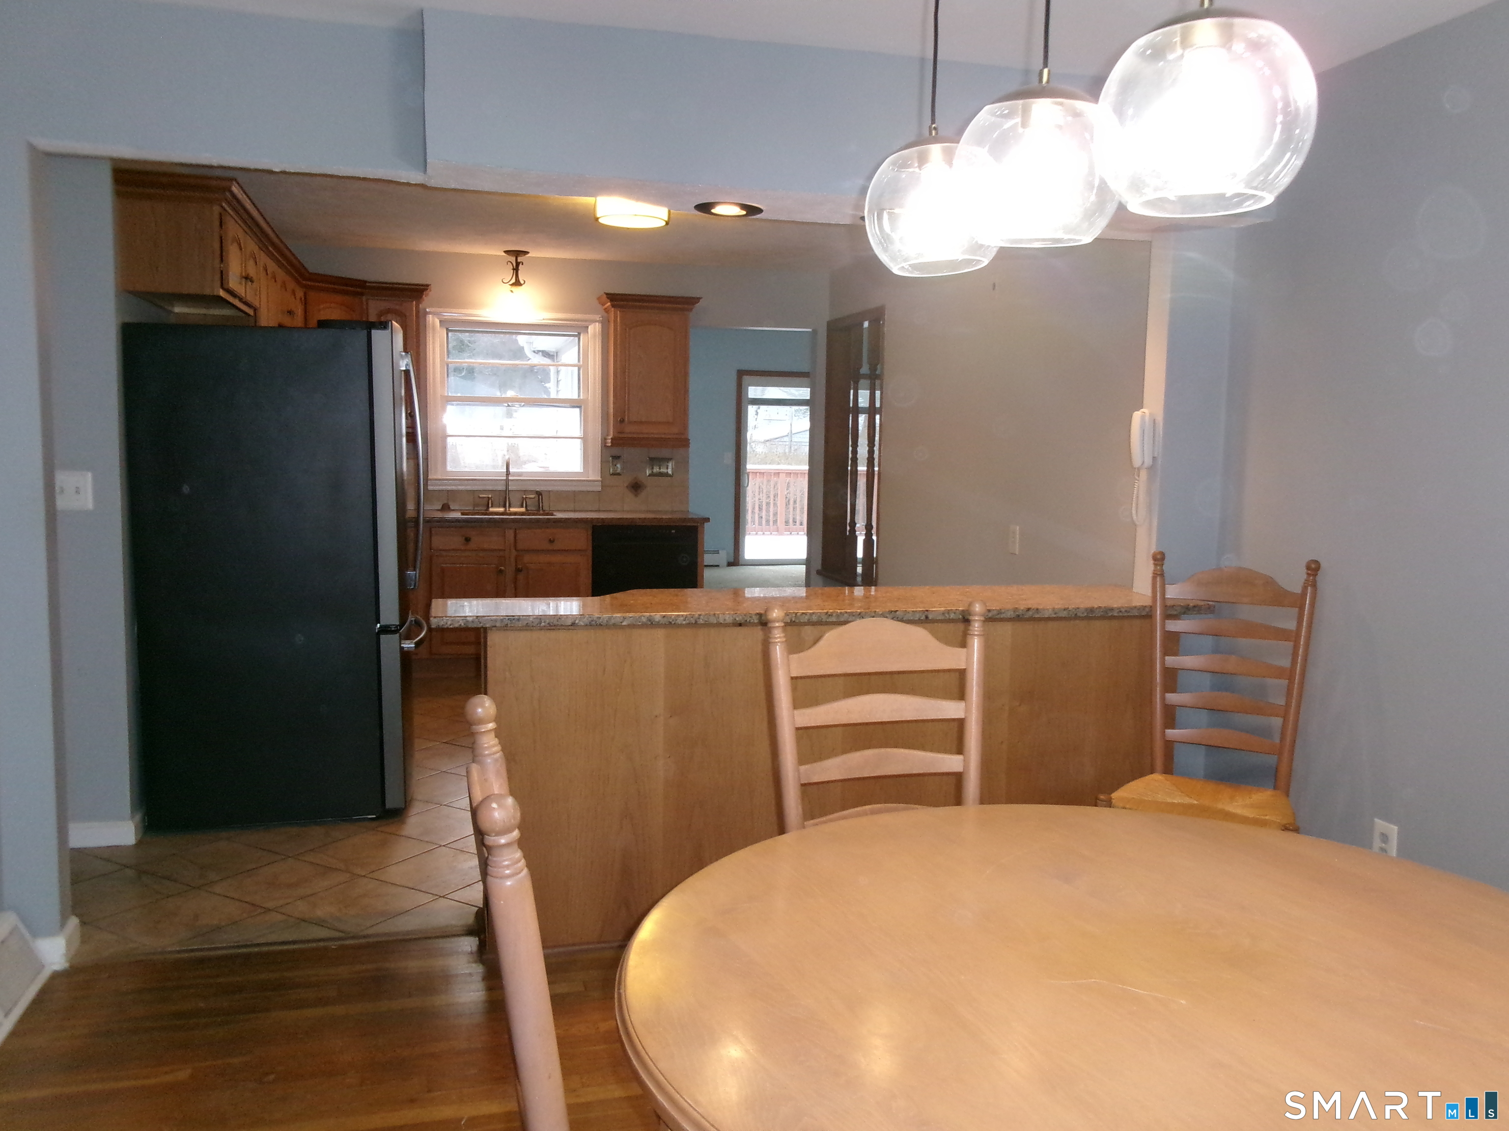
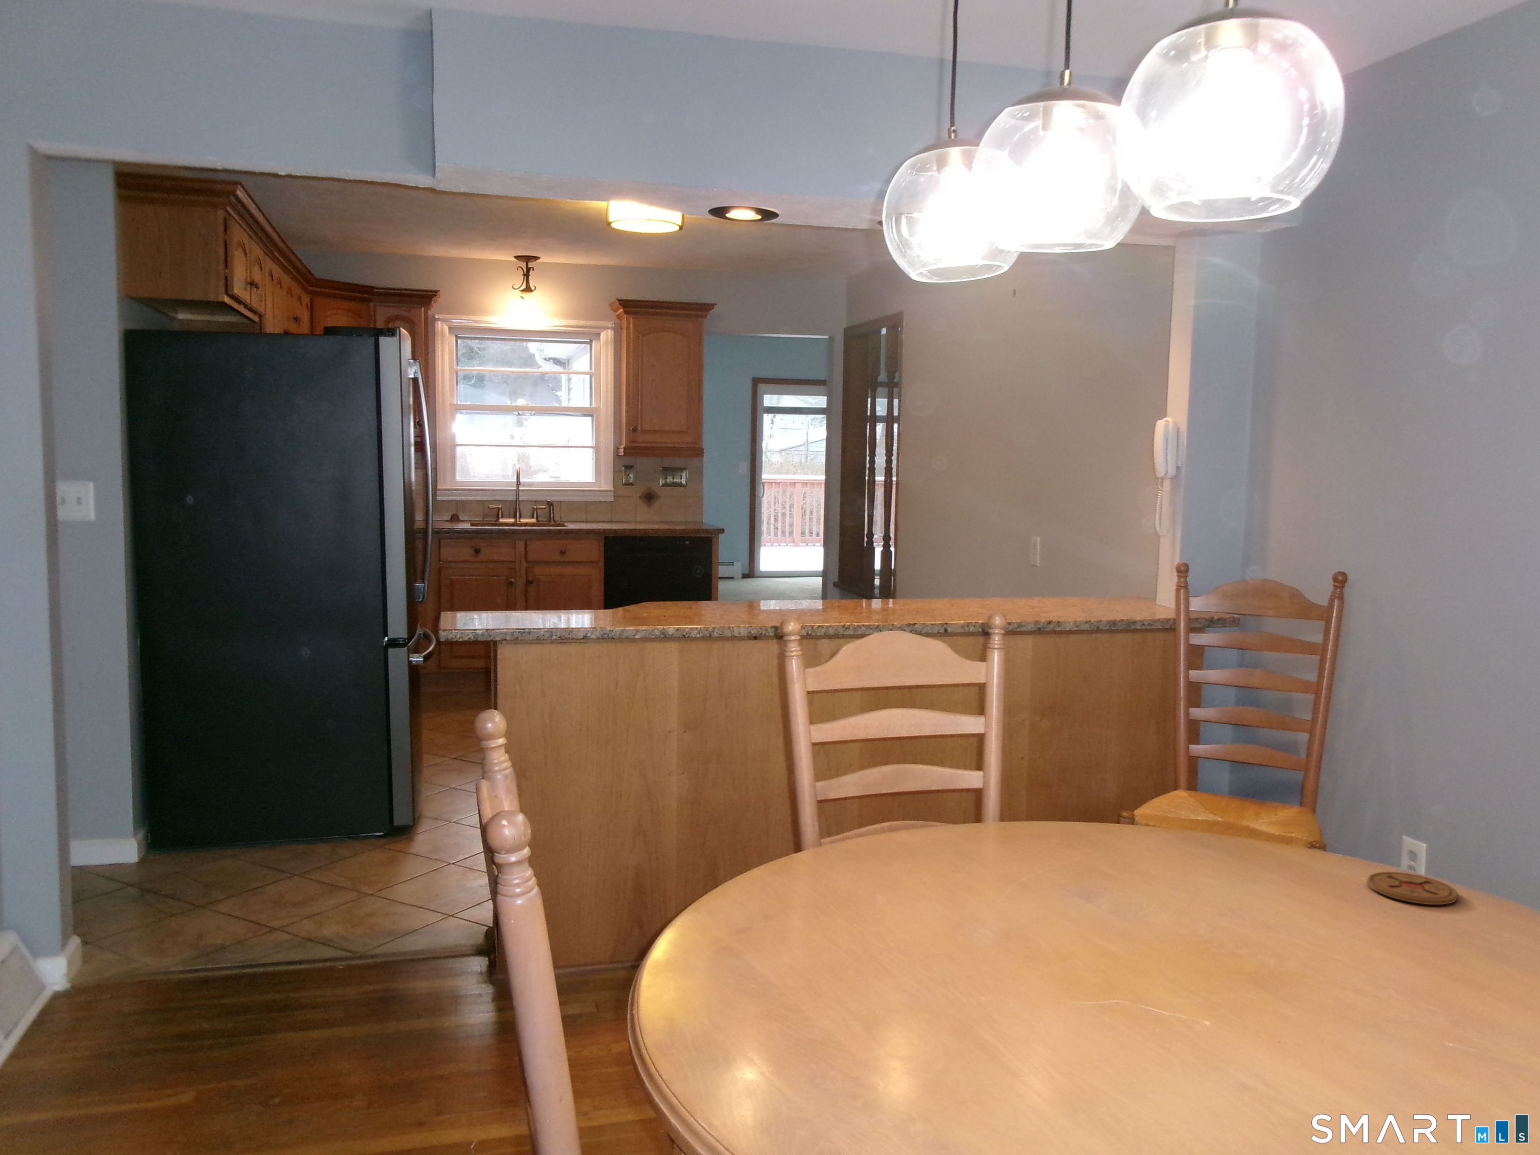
+ coaster (1411, 887)
